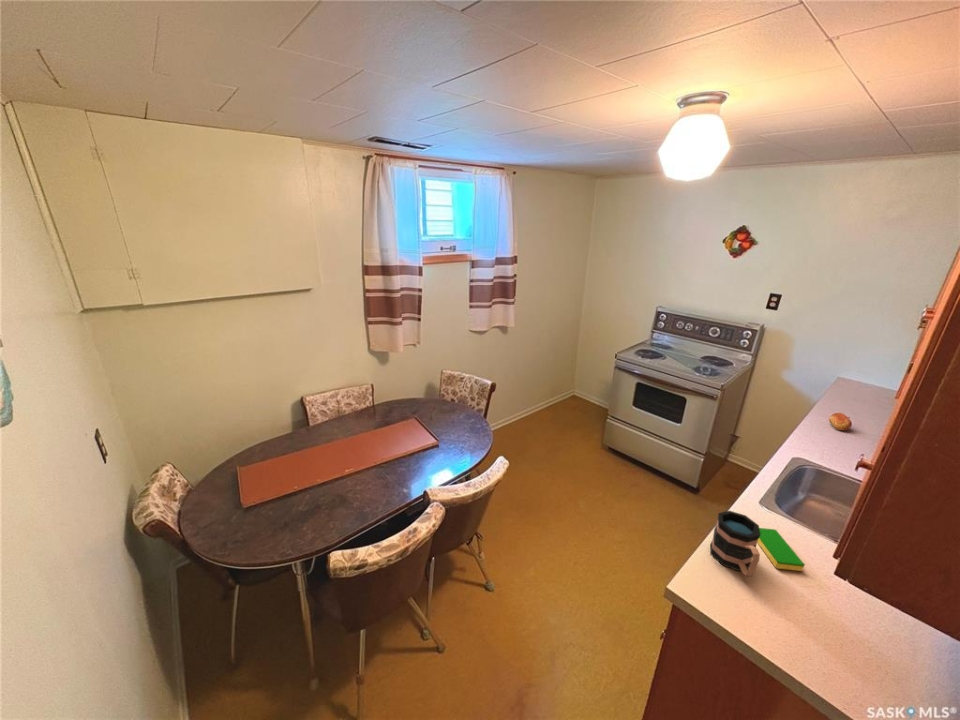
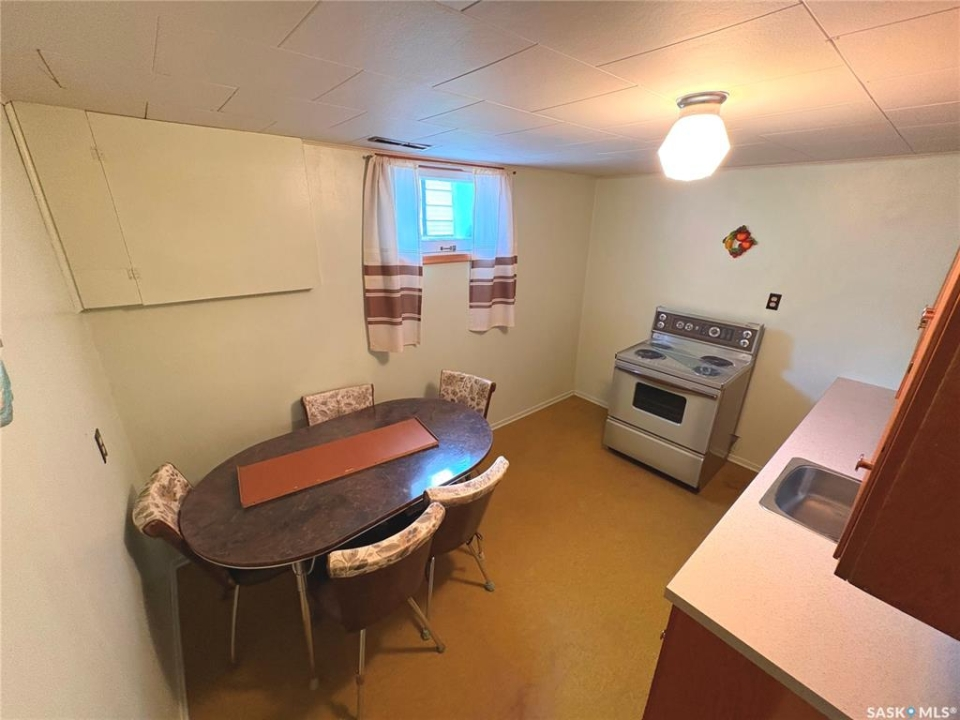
- apple (840, 421)
- mug (738, 546)
- dish sponge (776, 547)
